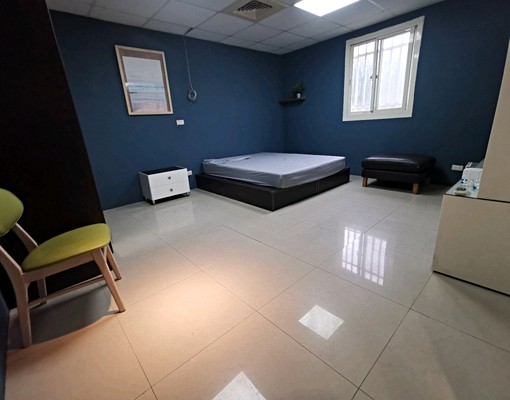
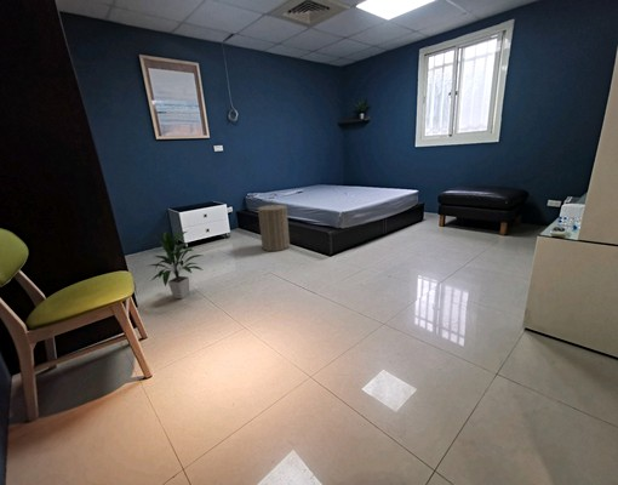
+ indoor plant (174, 263)
+ laundry hamper (274, 224)
